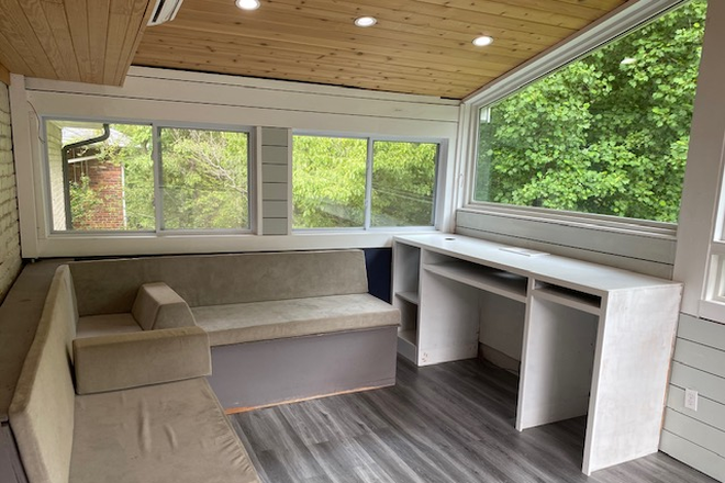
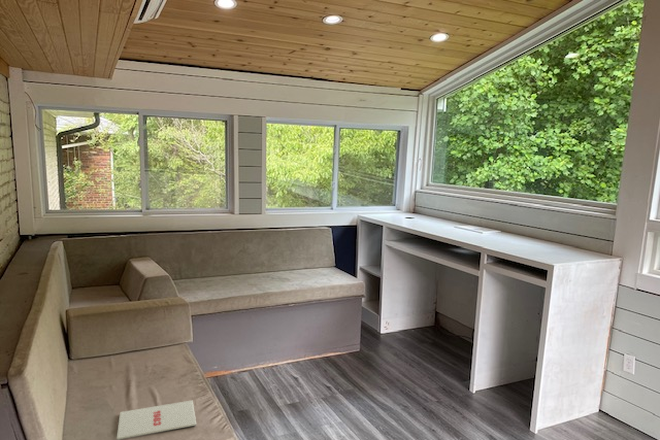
+ magazine (157, 418)
